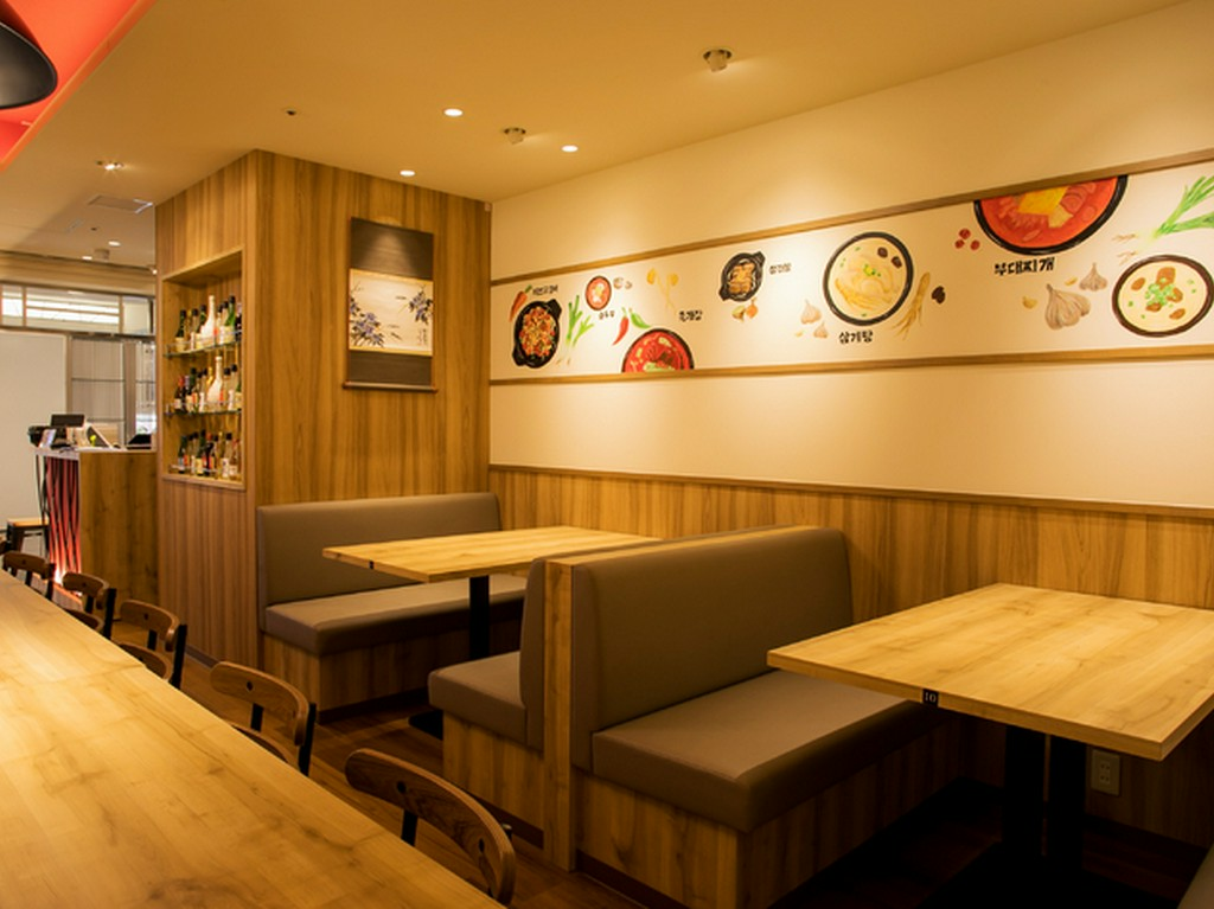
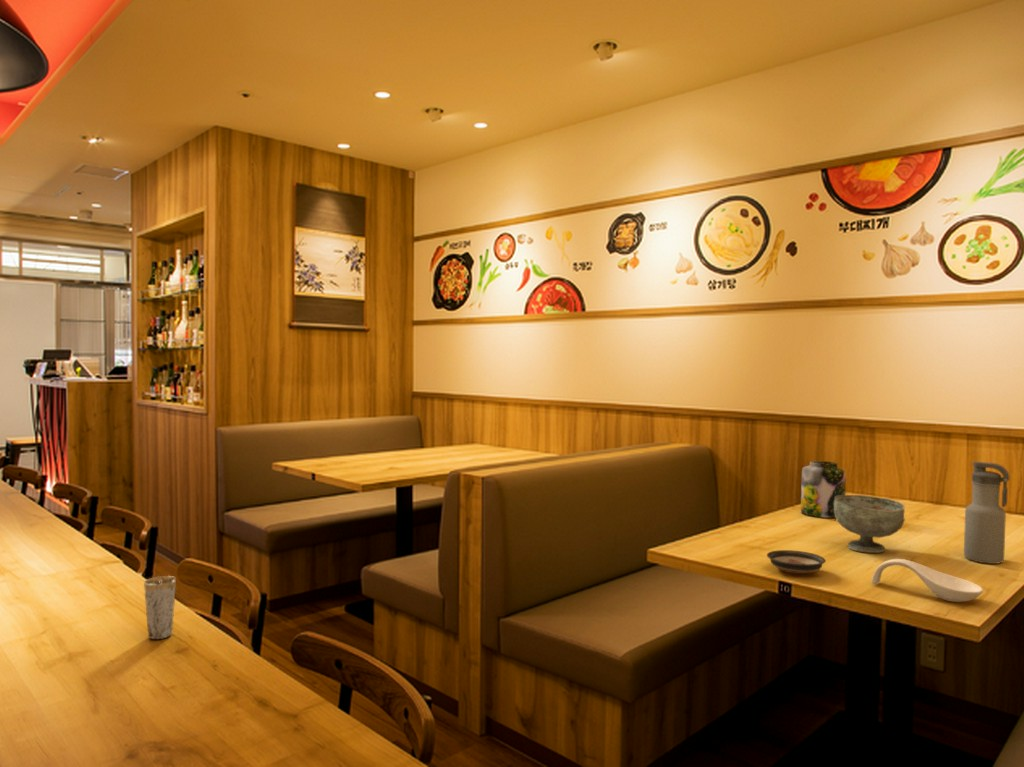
+ water bottle (986, 511)
+ saucer (795, 563)
+ jar (823, 488)
+ bowl (869, 524)
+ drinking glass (160, 607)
+ spoon rest (925, 578)
